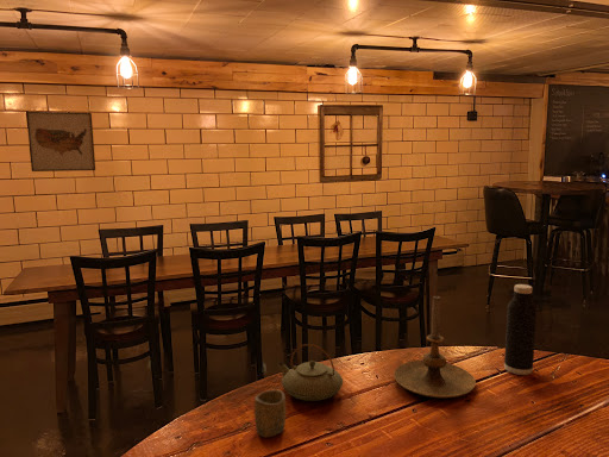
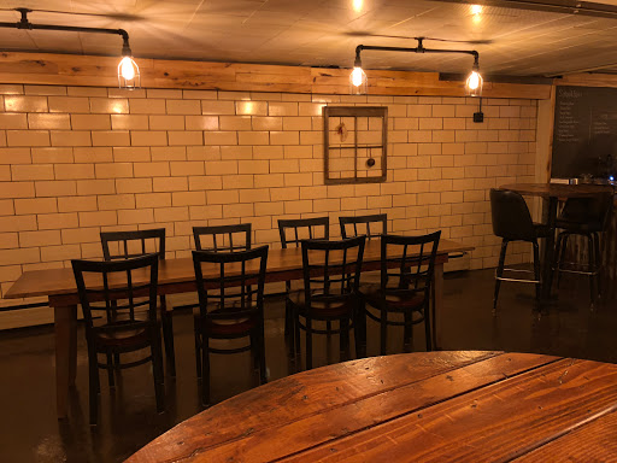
- wall art (62, 142)
- water bottle (520, 327)
- candle holder (434, 339)
- teapot (308, 367)
- cup (270, 413)
